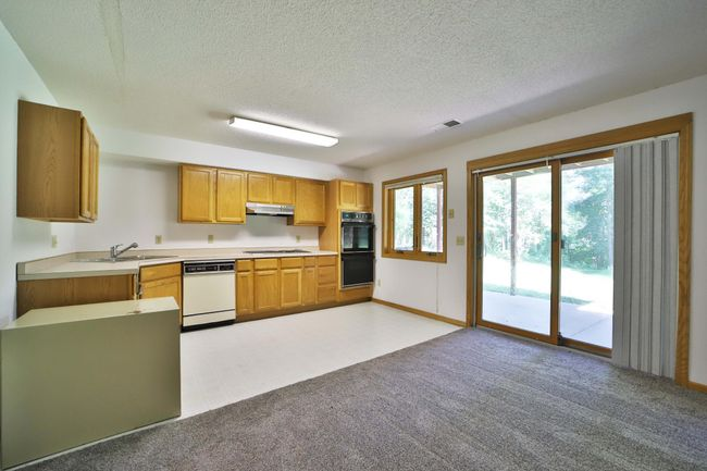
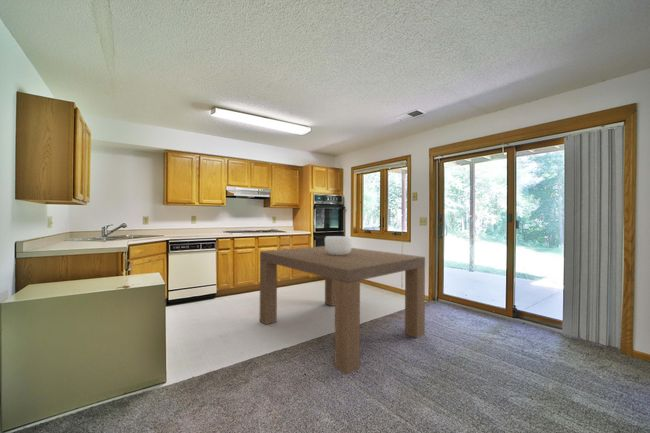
+ dining table (337, 282)
